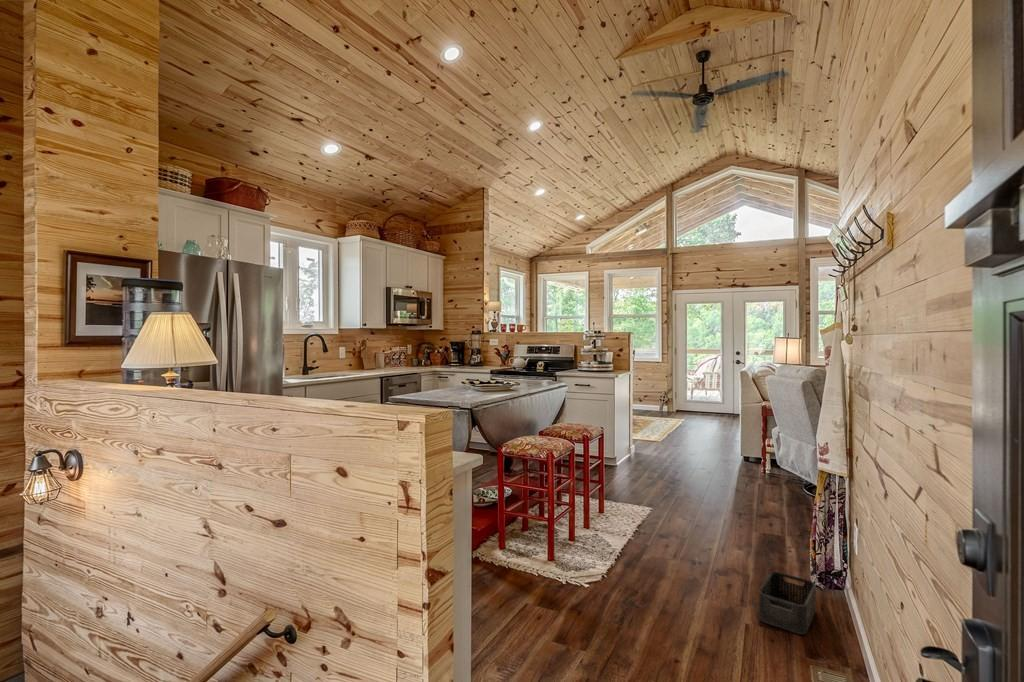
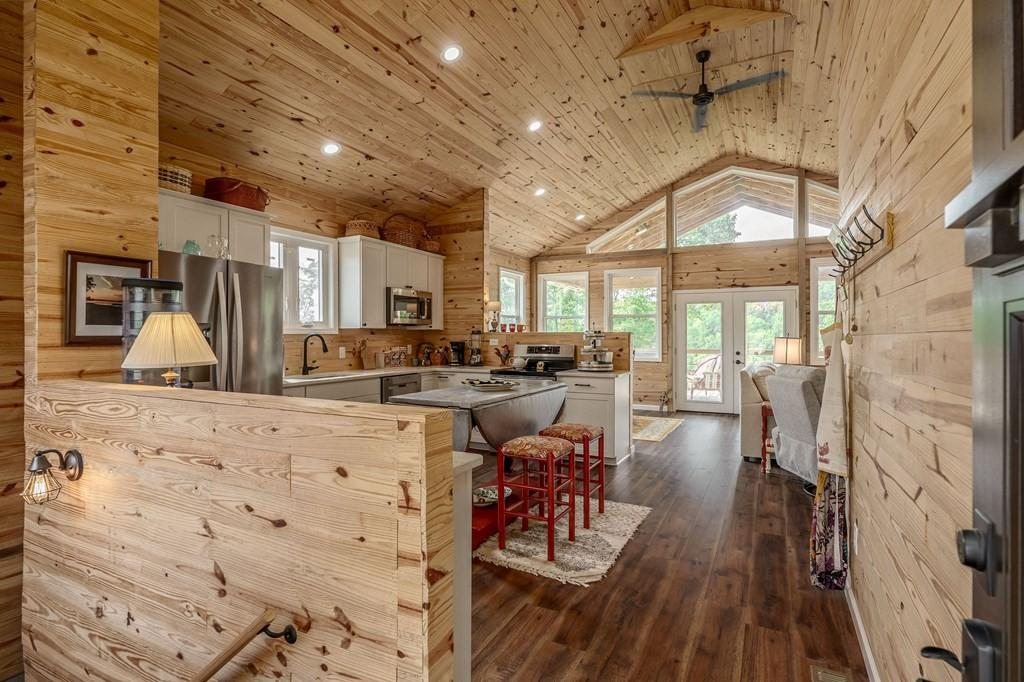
- storage bin (787, 600)
